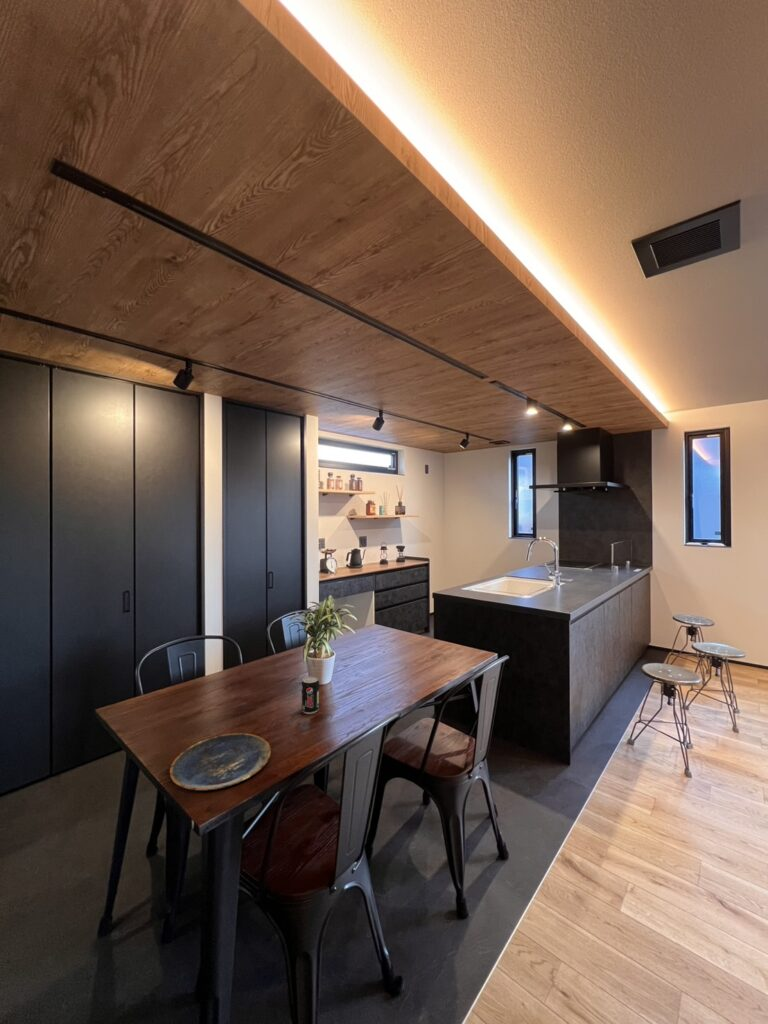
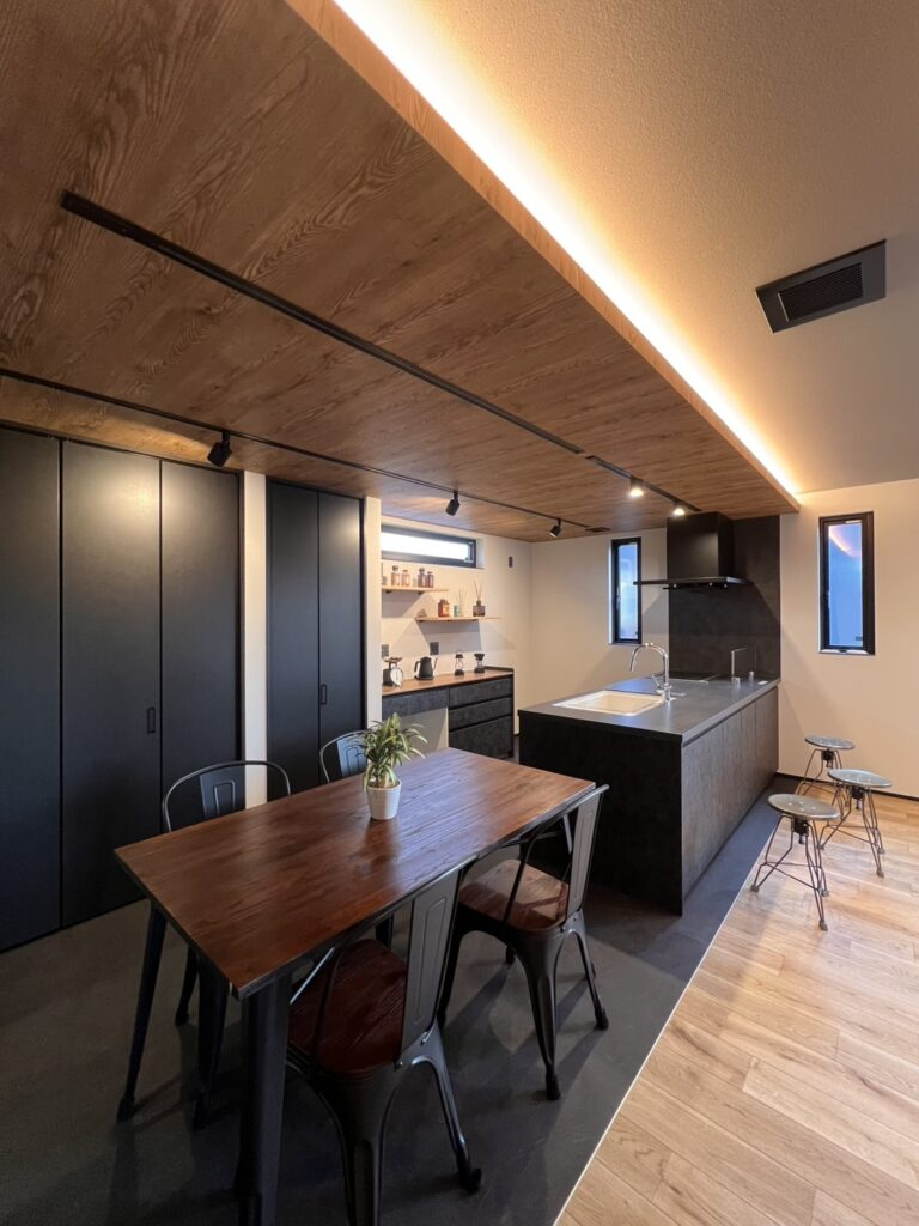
- beverage can (310, 695)
- plate (222, 760)
